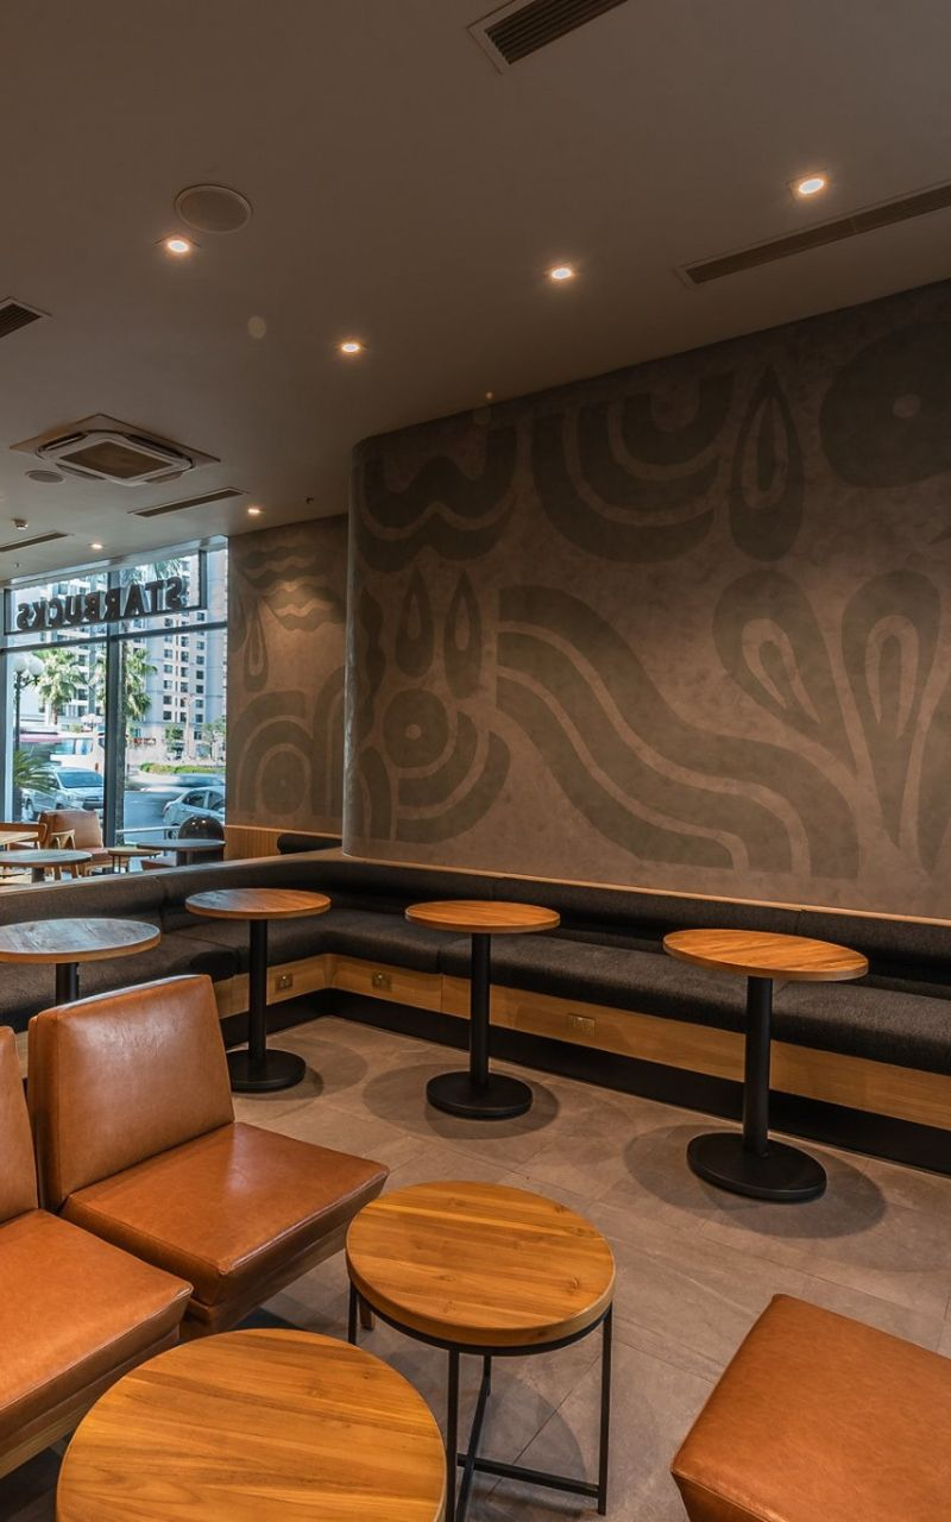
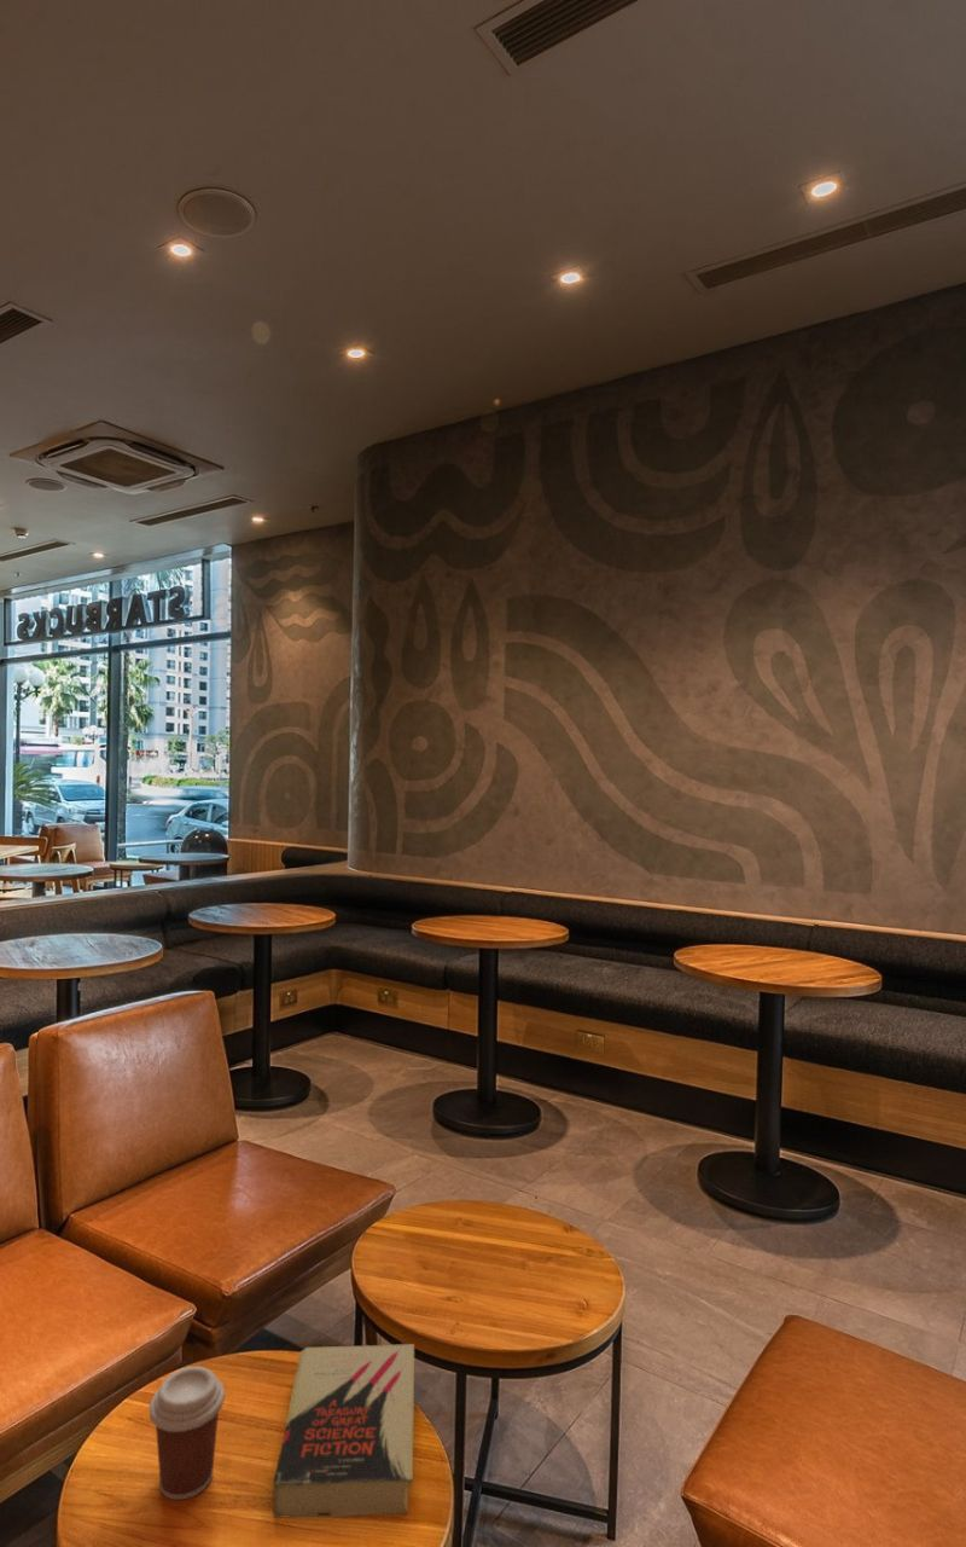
+ book (350, 1421)
+ coffee cup (187, 1431)
